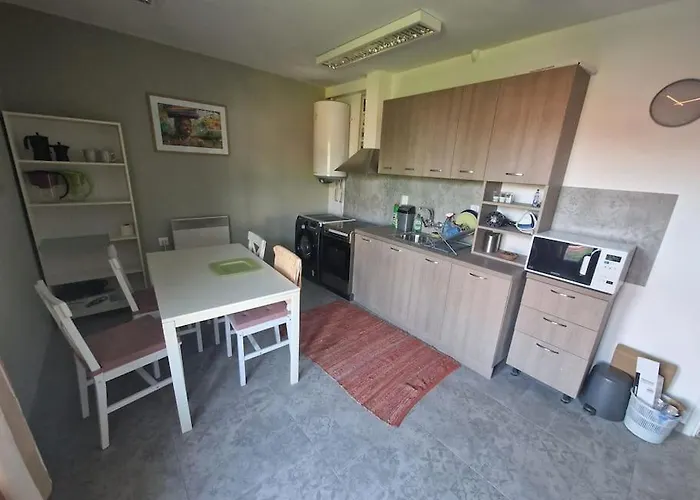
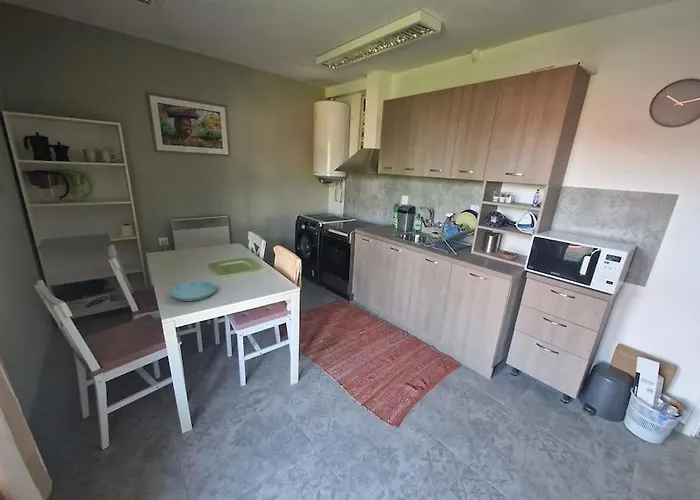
+ saucer (194, 291)
